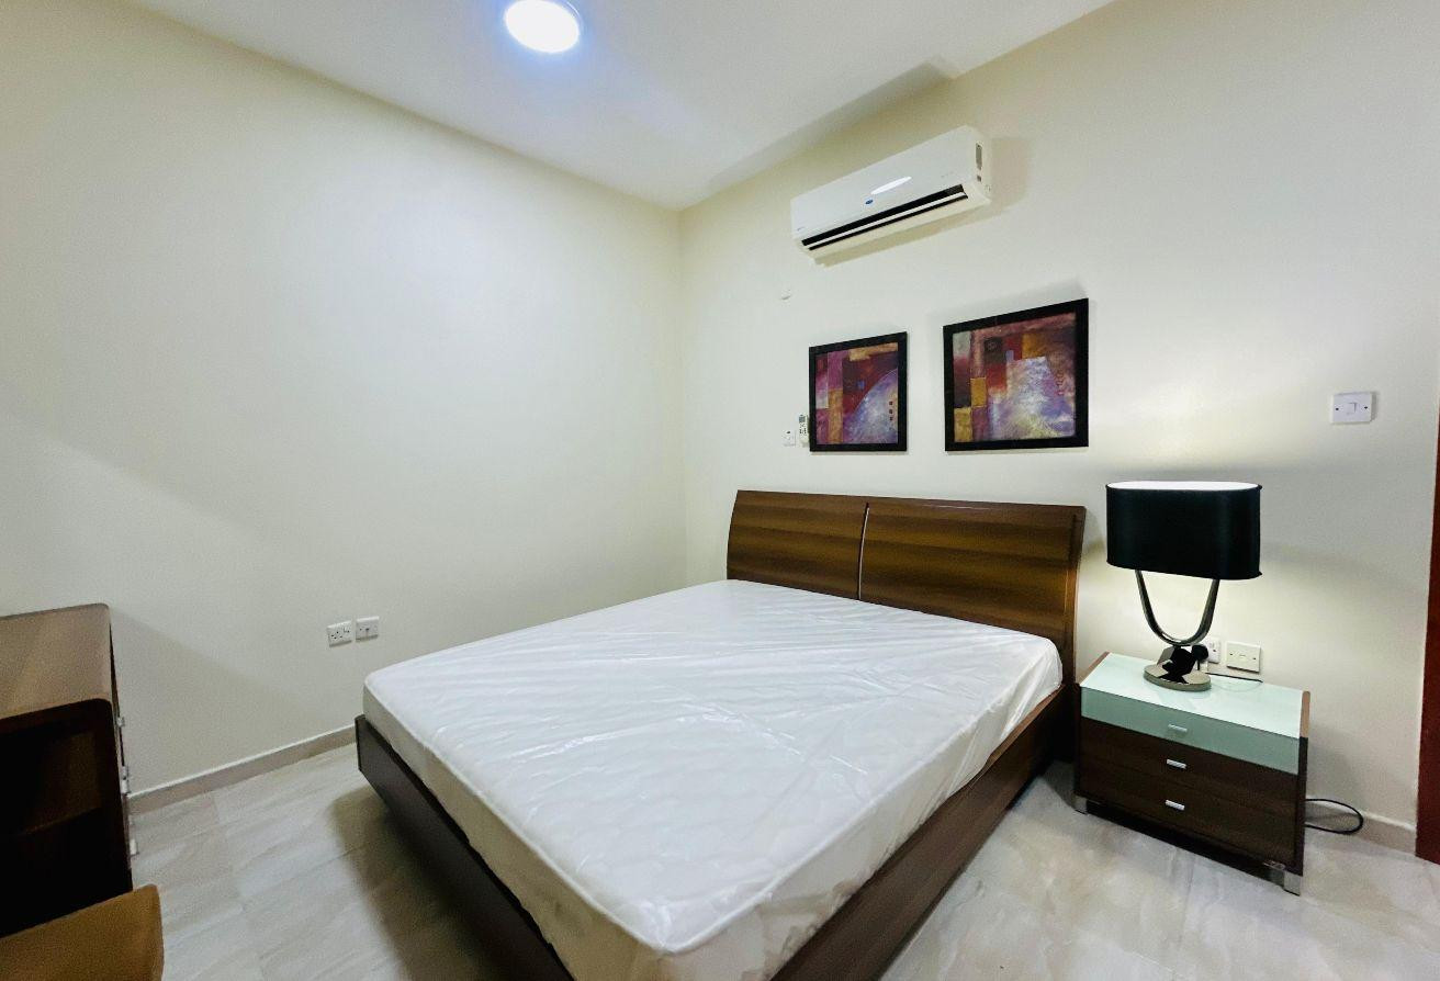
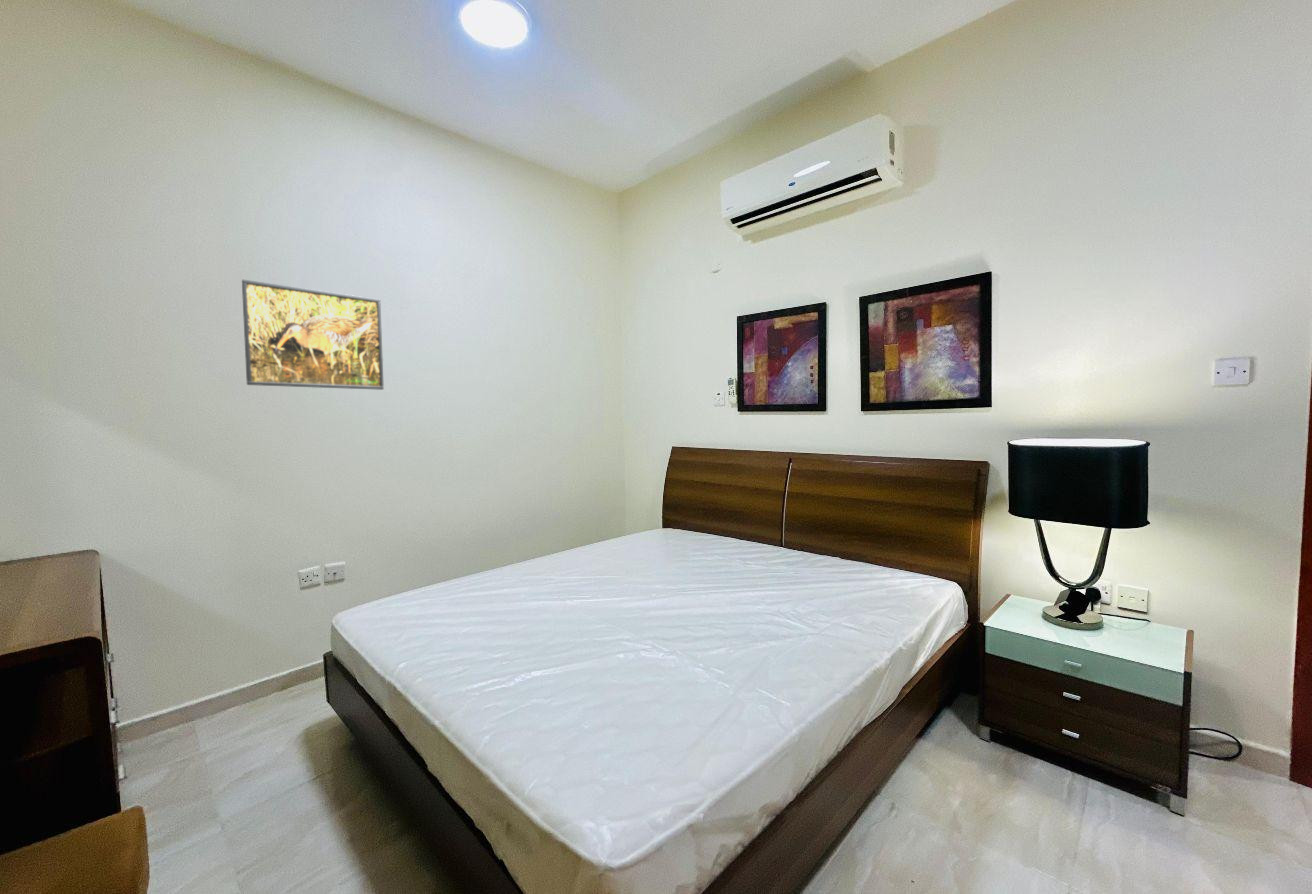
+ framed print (318, 339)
